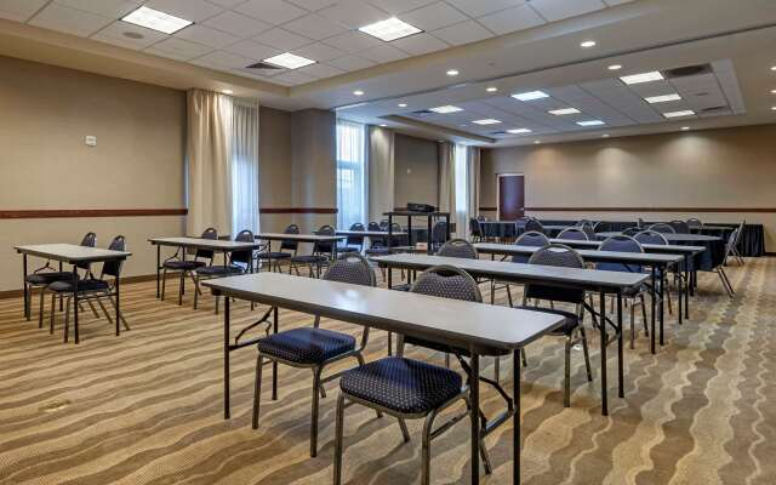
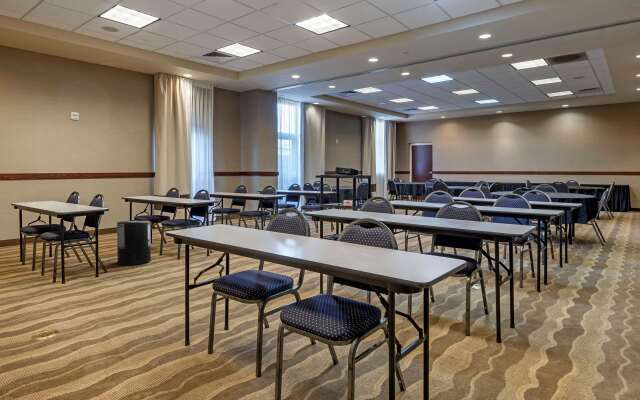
+ trash can (134, 242)
